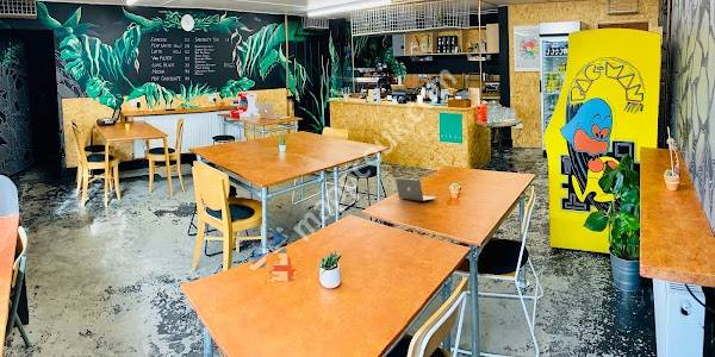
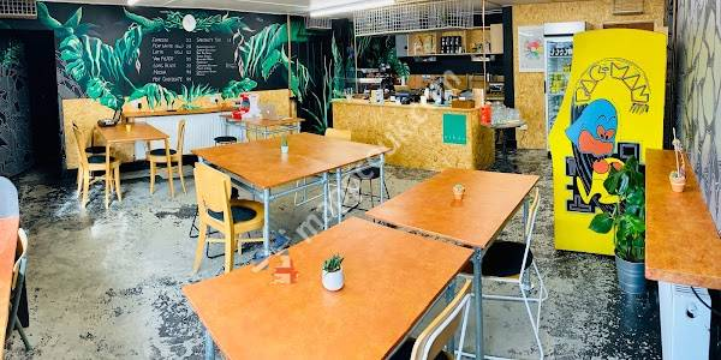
- laptop (406, 187)
